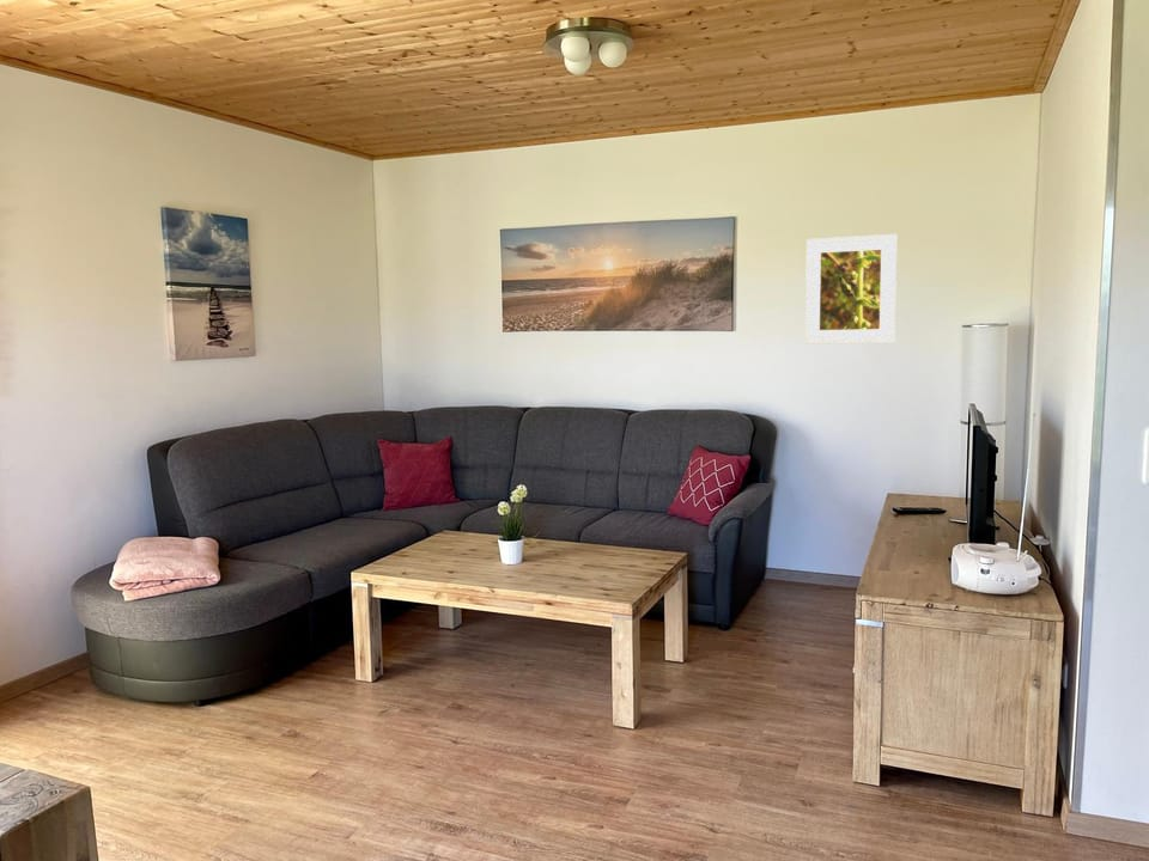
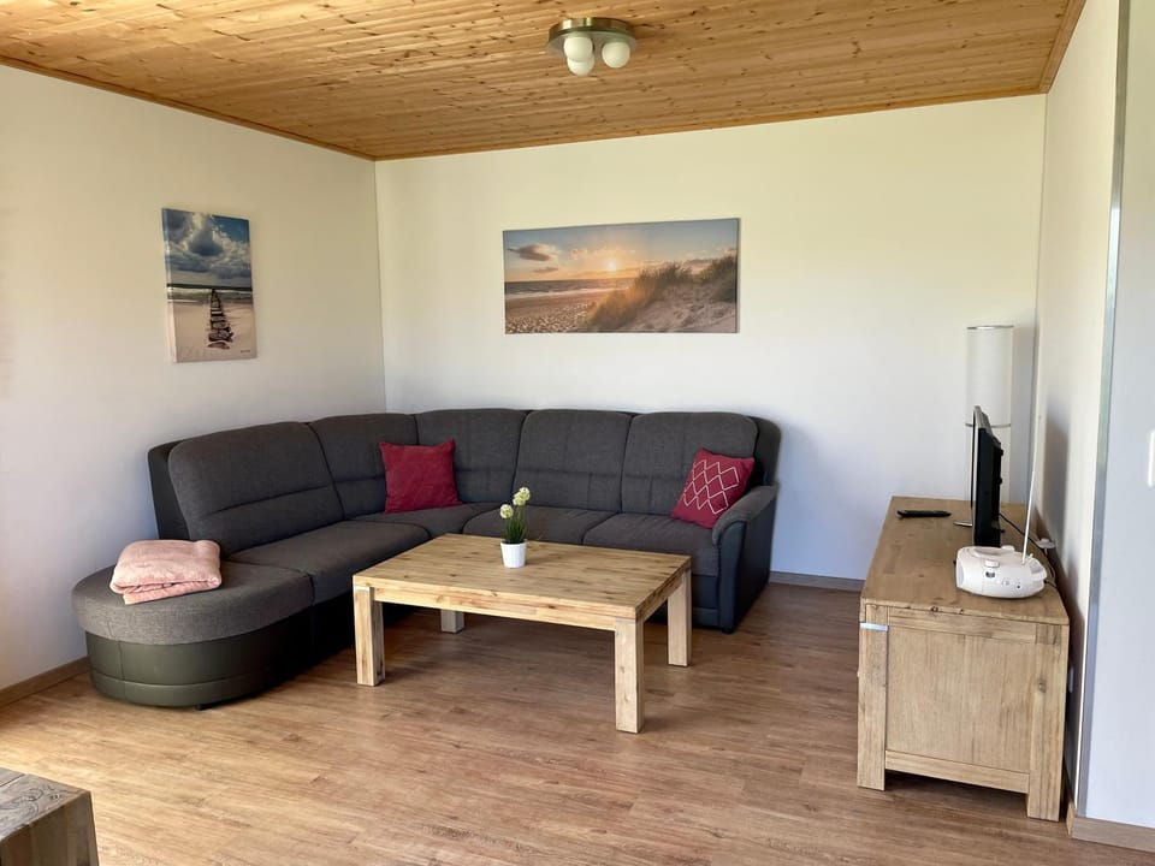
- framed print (850, 291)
